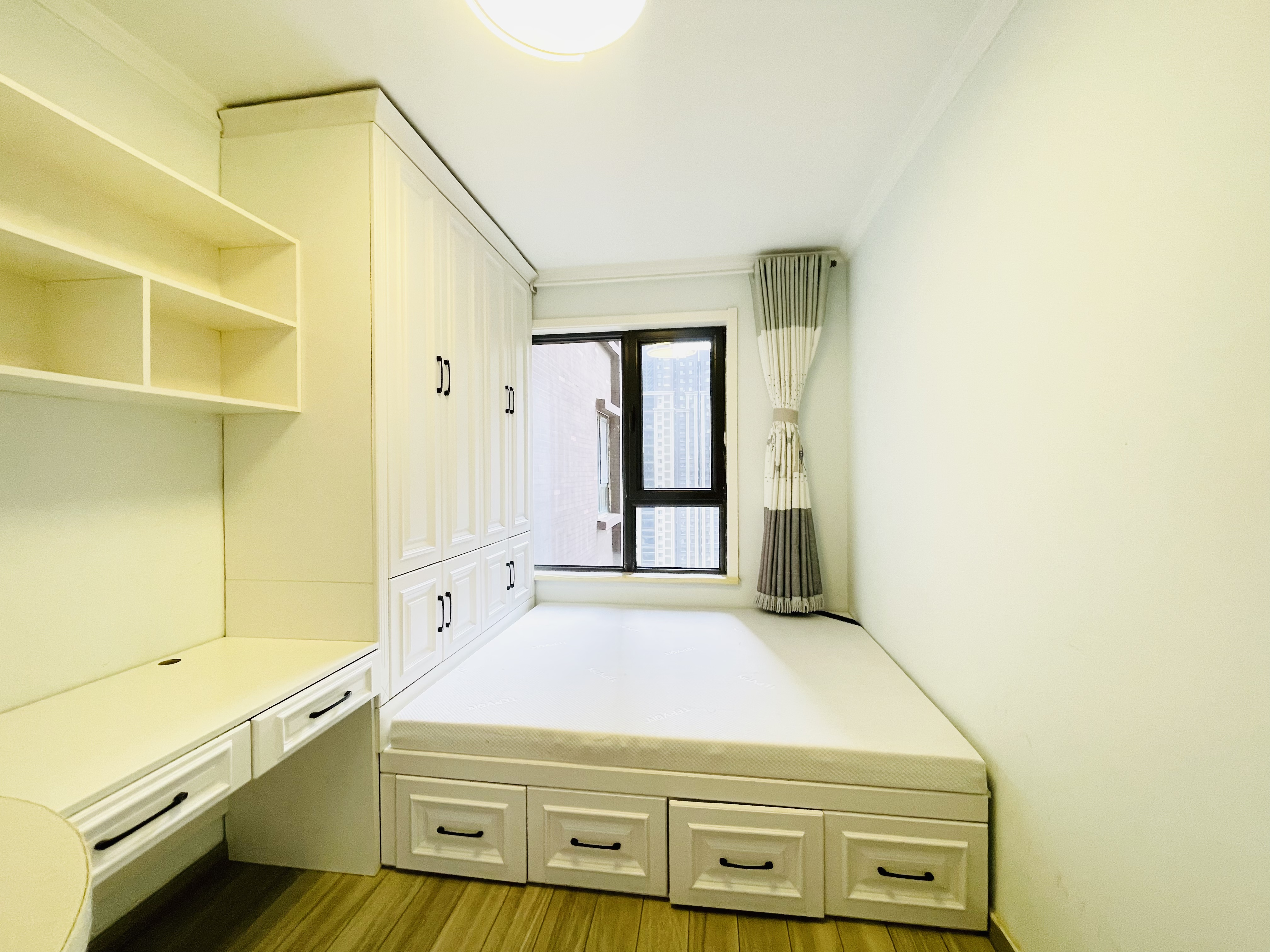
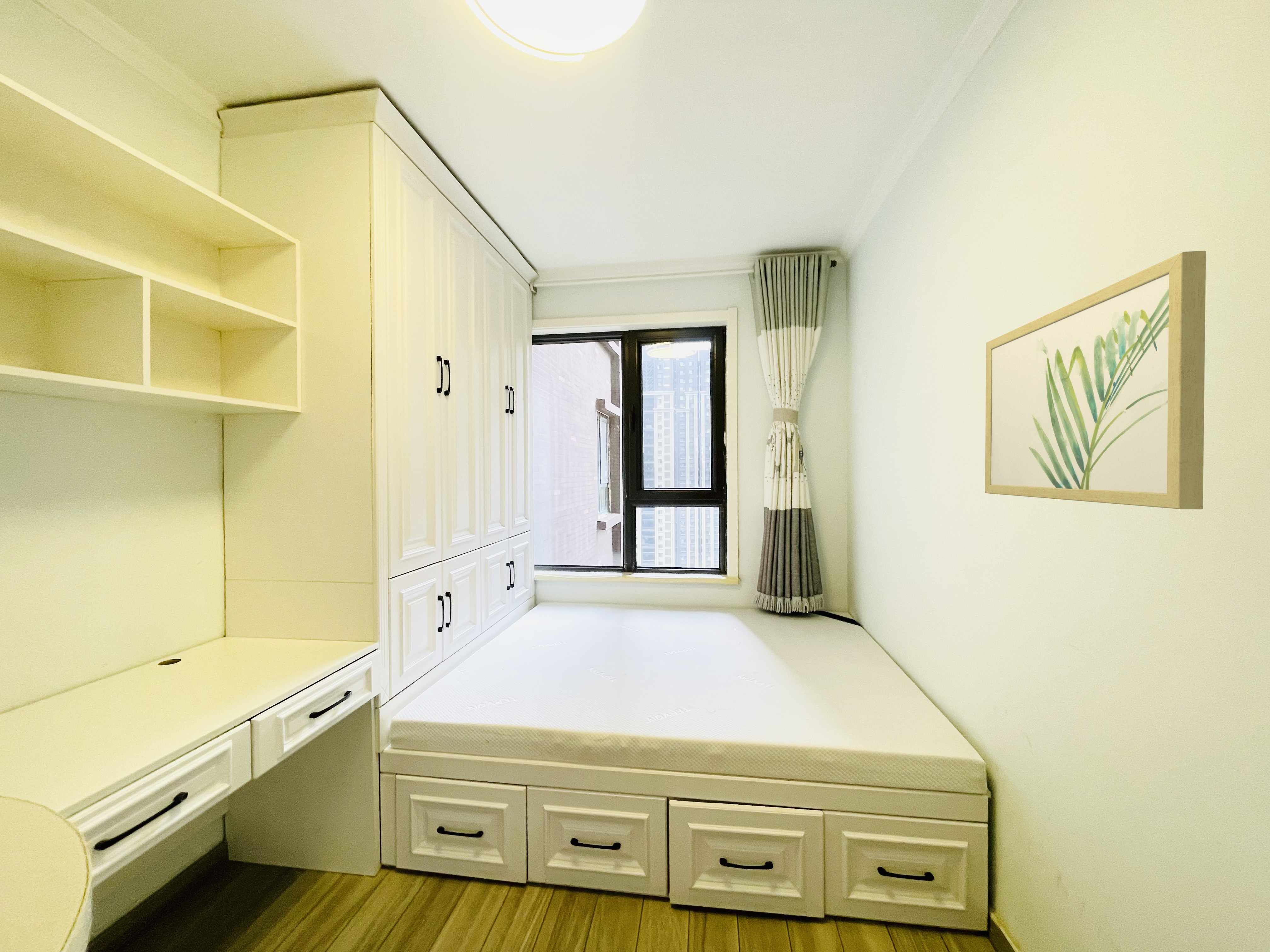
+ wall art (1066, 404)
